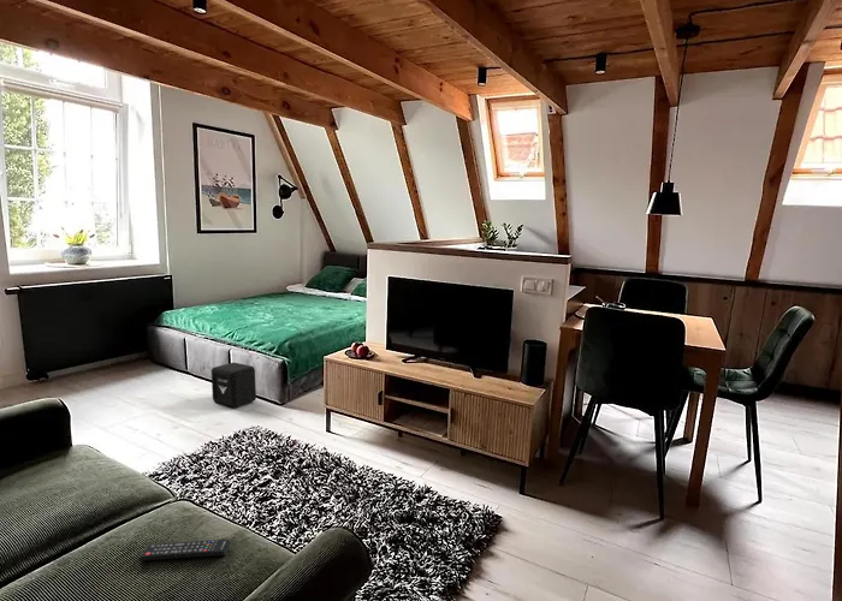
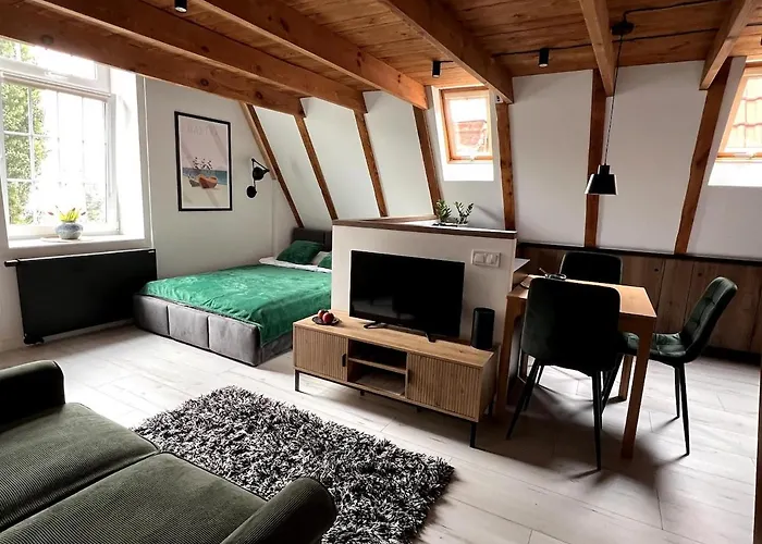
- air purifier (232, 383)
- remote control (185, 551)
